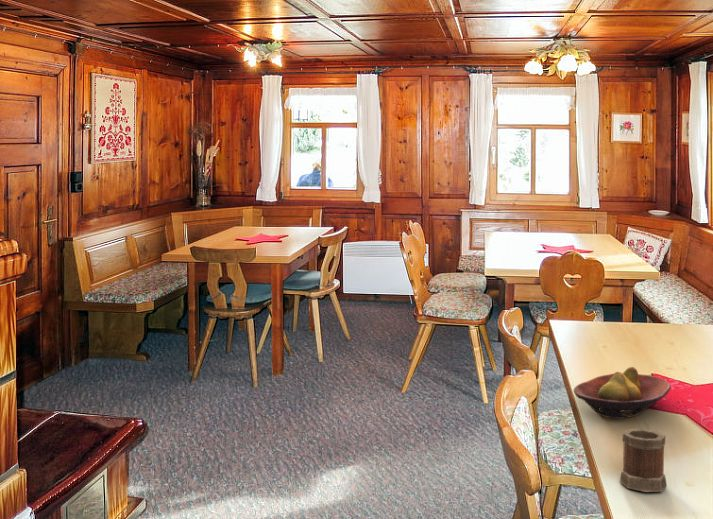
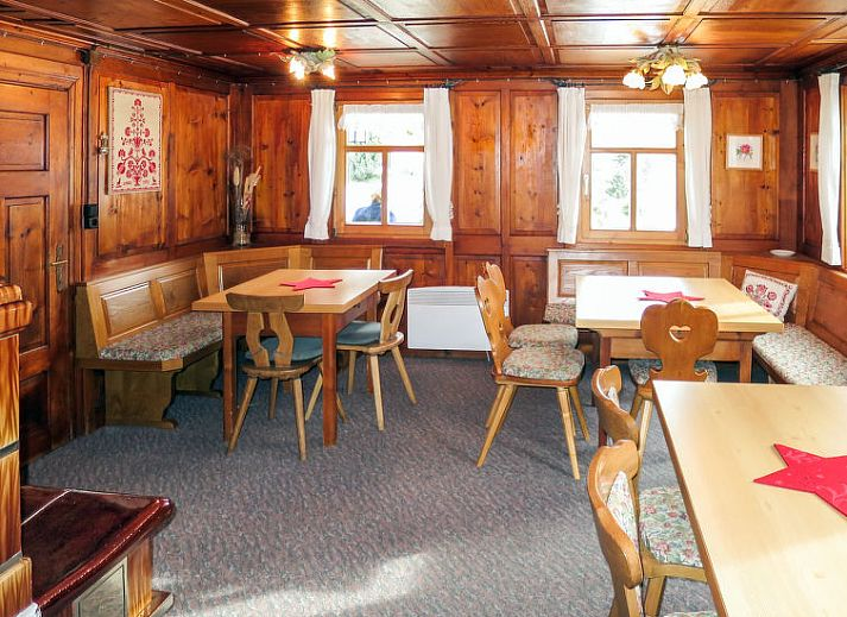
- mug (642, 457)
- fruit bowl (622, 388)
